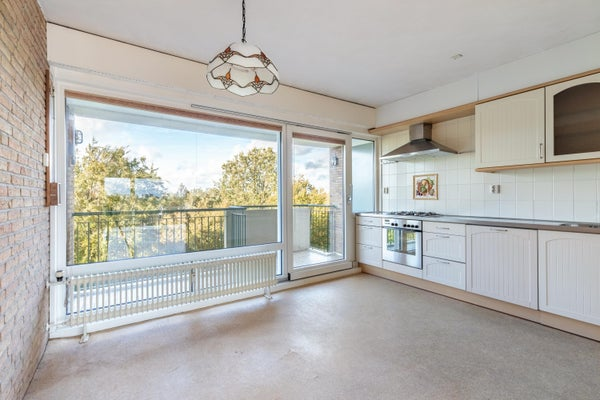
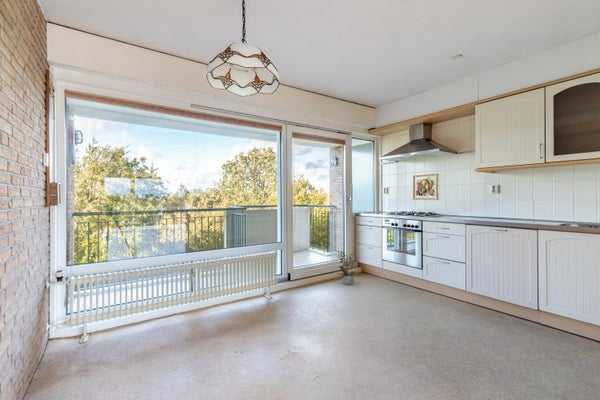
+ potted plant (346, 267)
